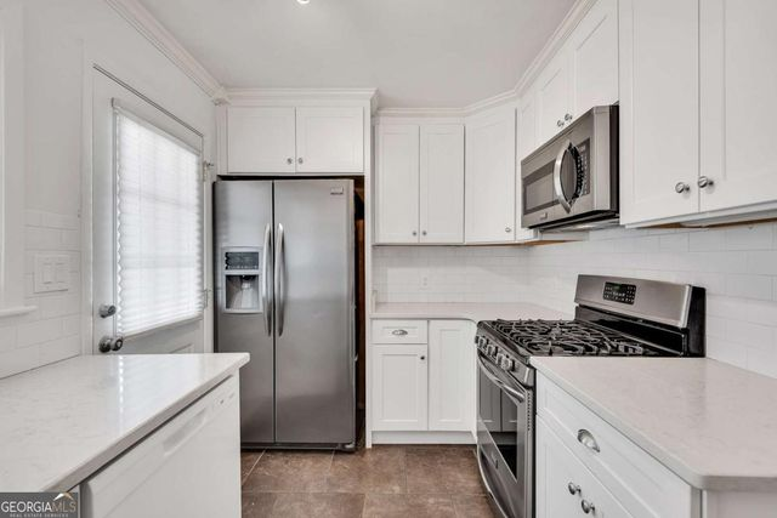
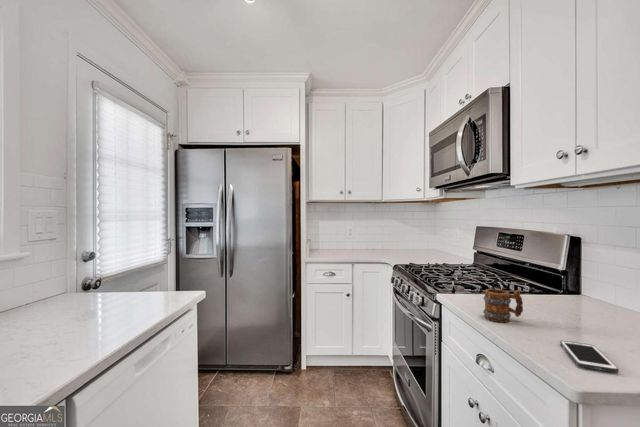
+ mug (502, 303)
+ cell phone (586, 355)
